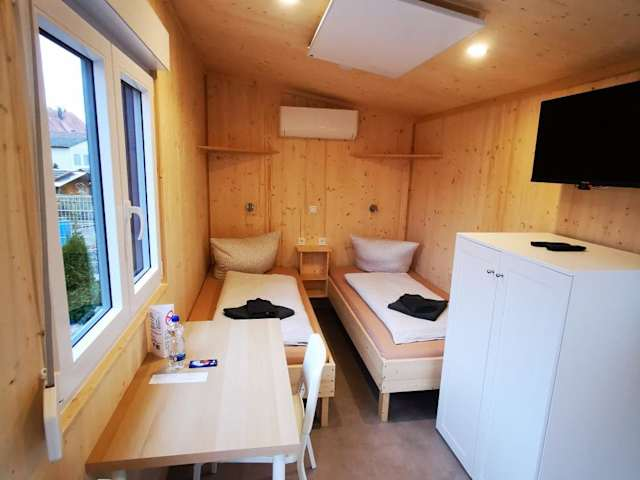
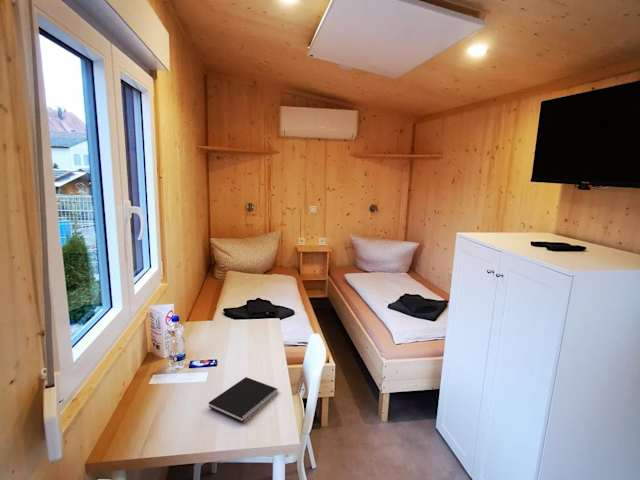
+ notebook (245, 397)
